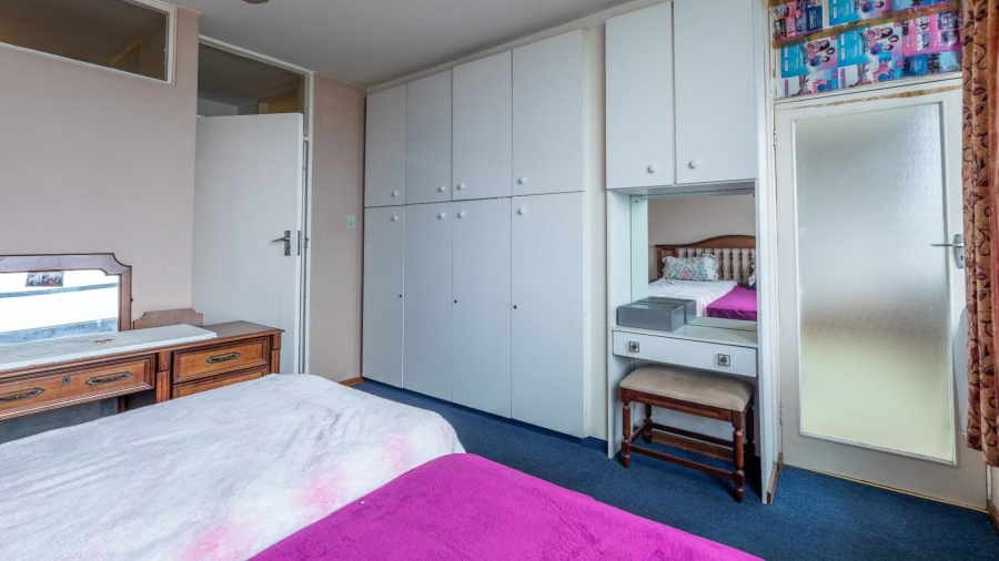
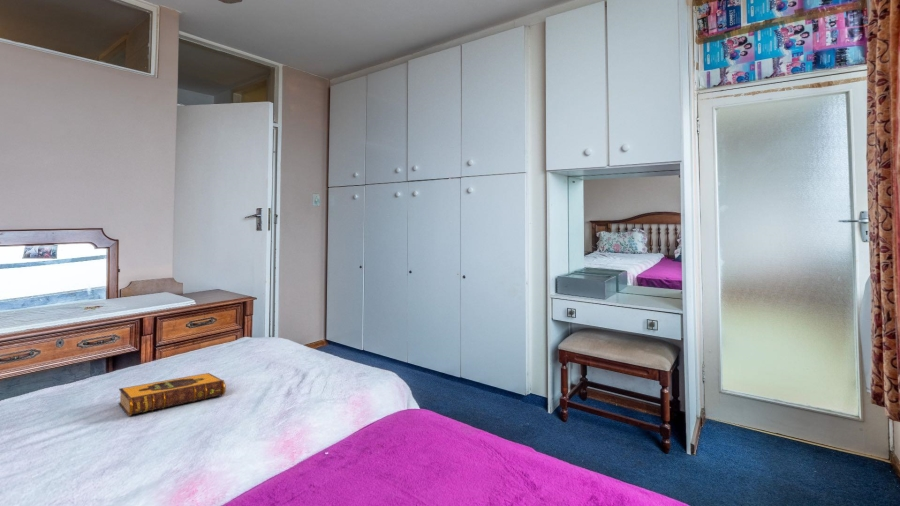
+ hardback book (173, 392)
